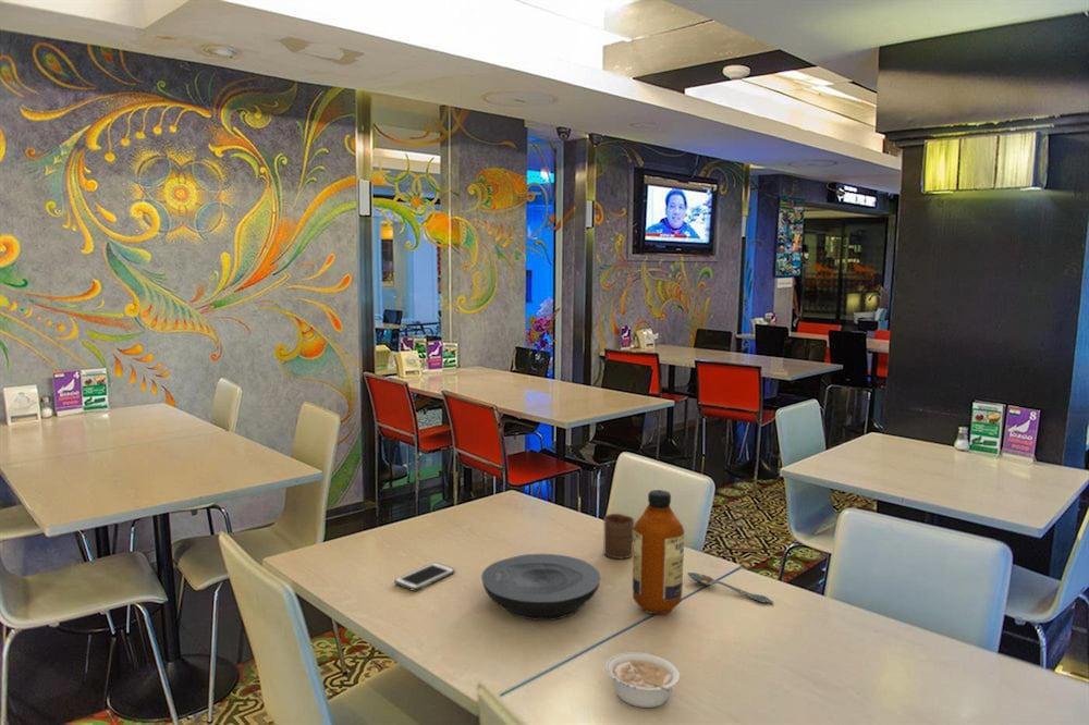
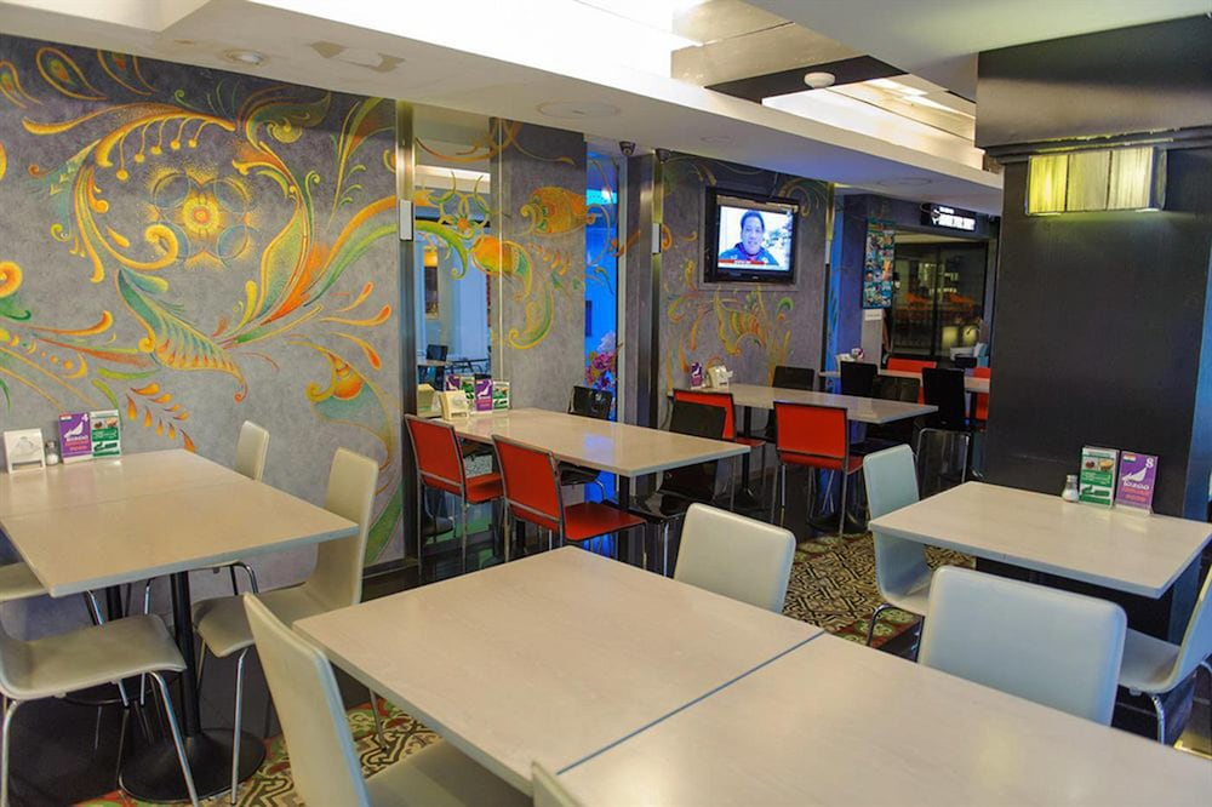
- bottle (658, 550)
- legume (645, 680)
- cup (619, 536)
- spoon (729, 587)
- plate (540, 588)
- cell phone (425, 576)
